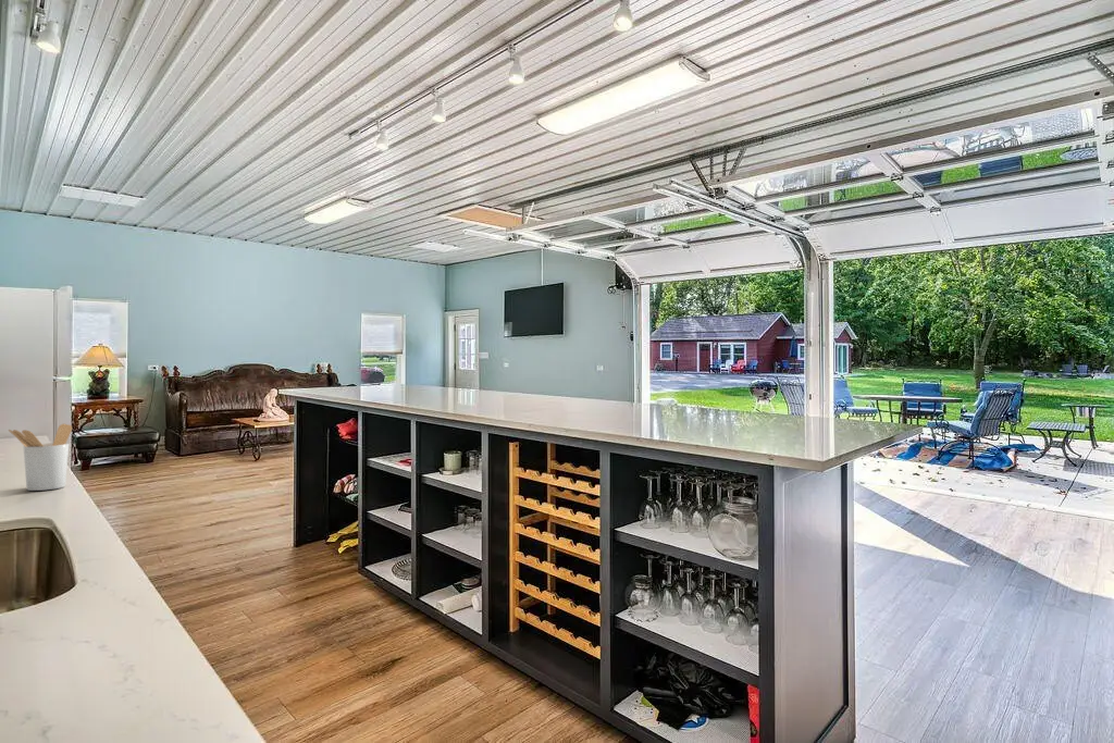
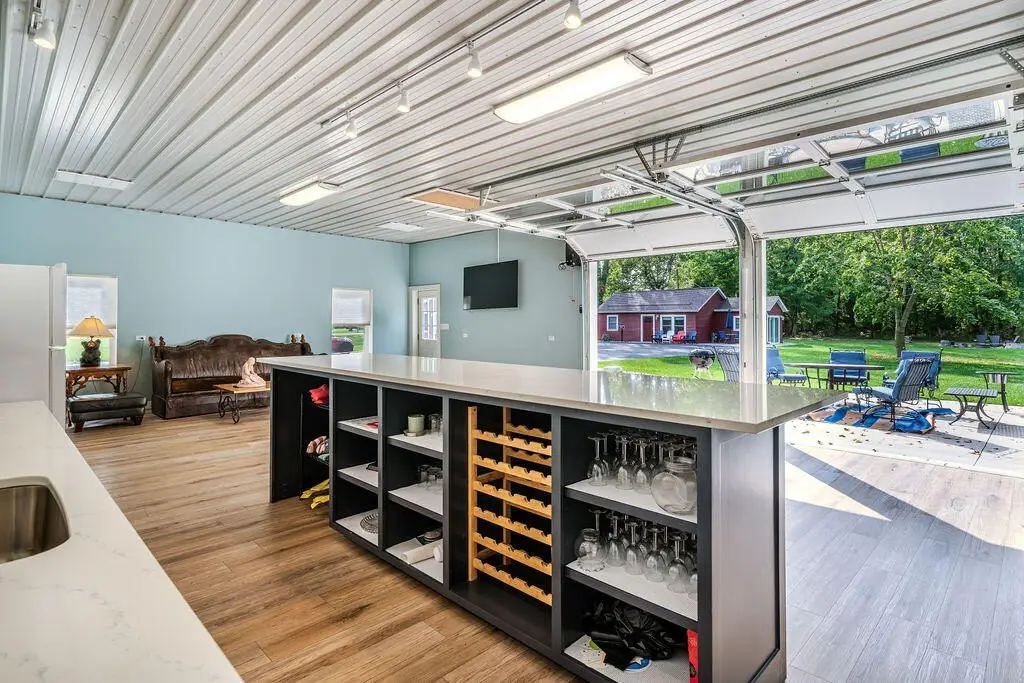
- utensil holder (38, 457)
